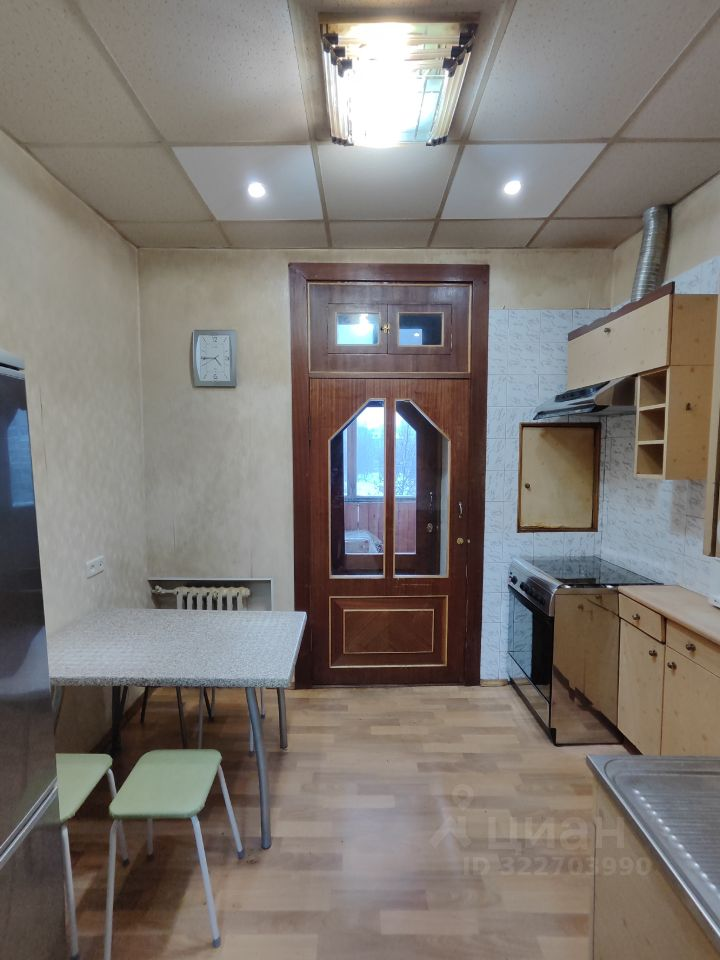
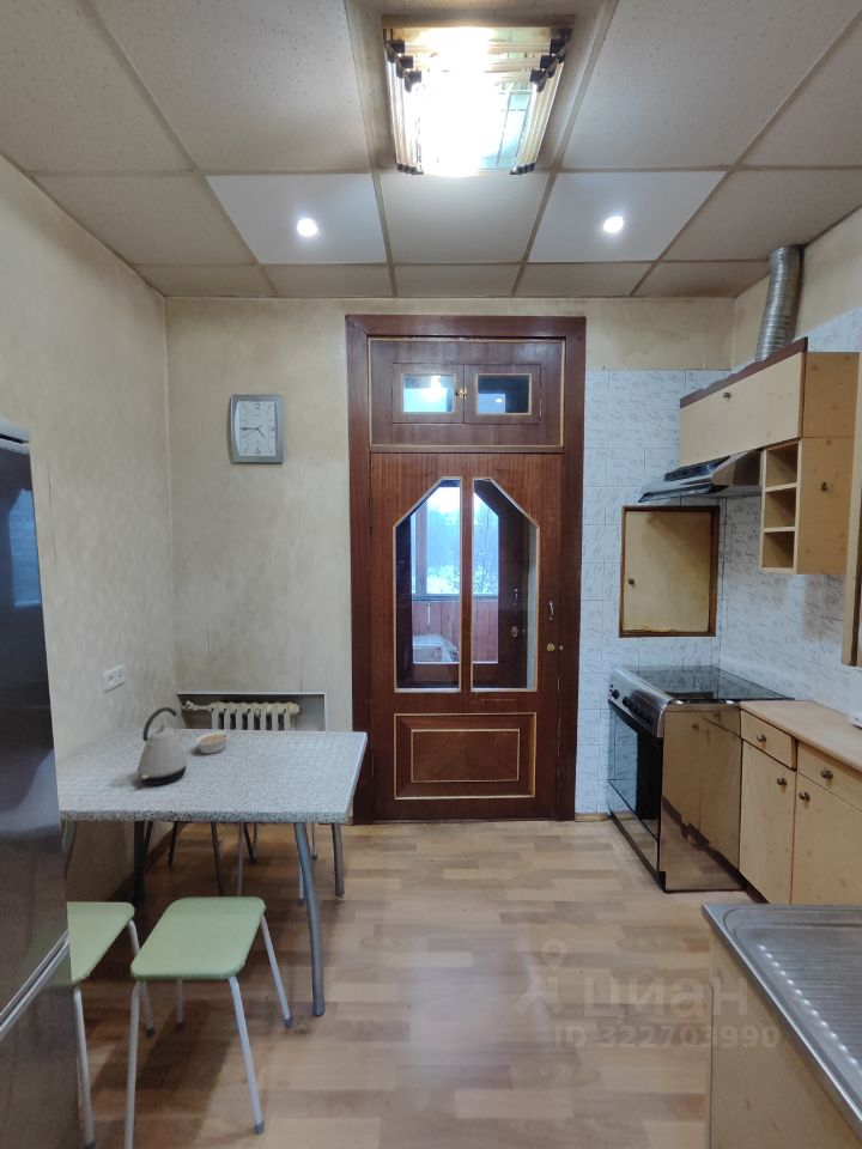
+ legume (213, 741)
+ kettle (163, 742)
